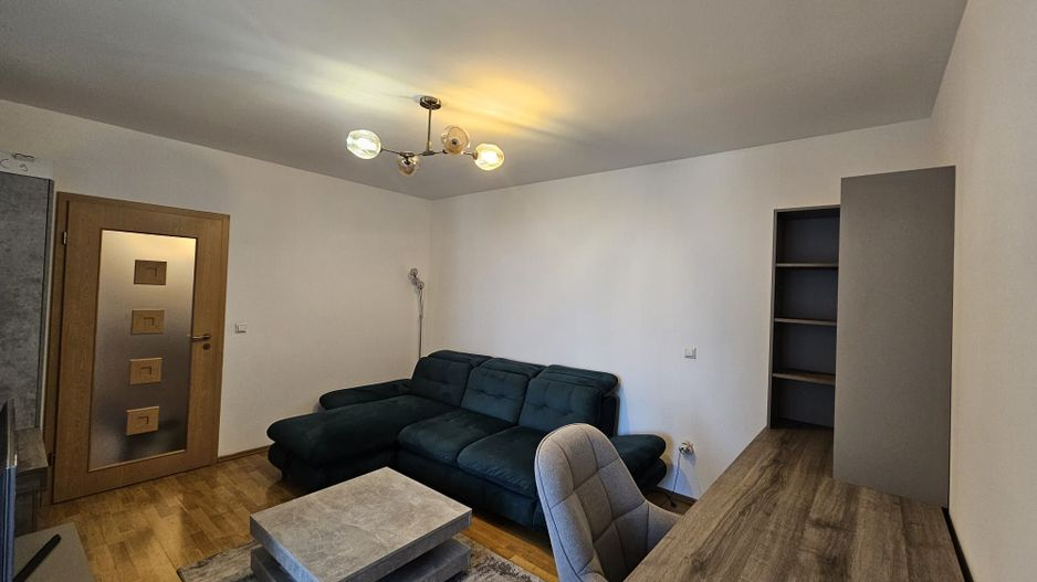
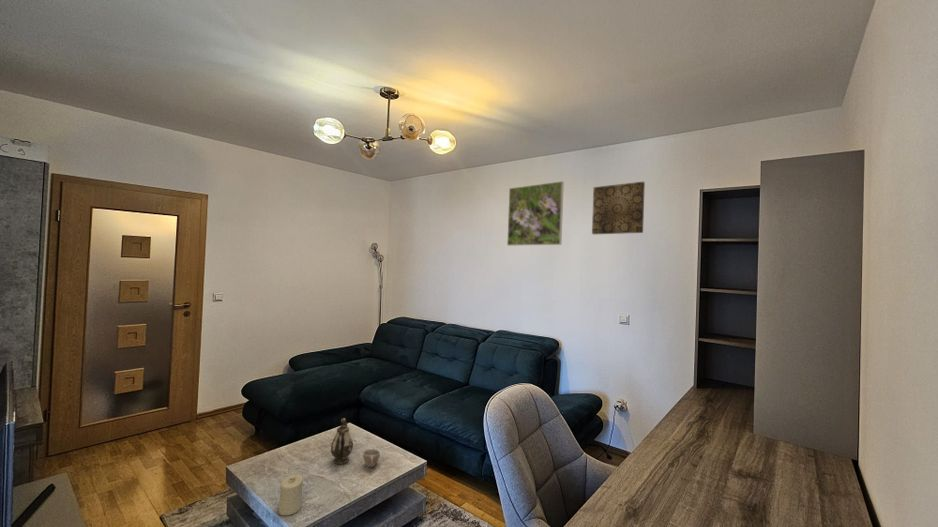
+ candle (291, 491)
+ teapot (342, 439)
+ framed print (534, 215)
+ cup (371, 459)
+ wall art (617, 209)
